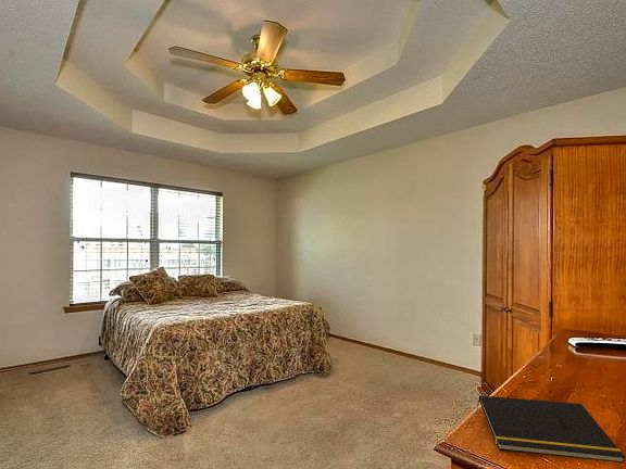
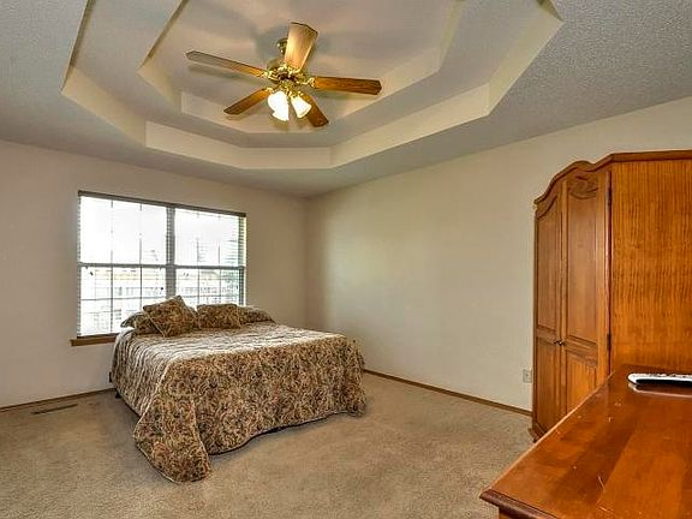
- notepad (542, 424)
